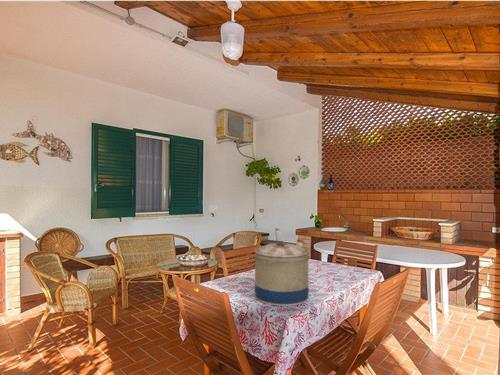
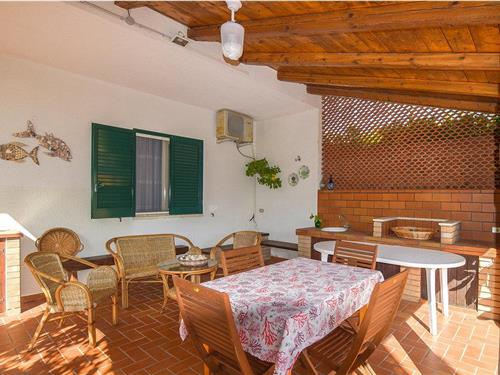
- water jug (281, 262)
